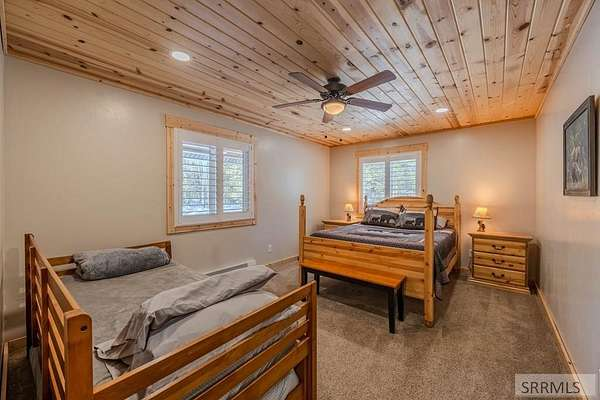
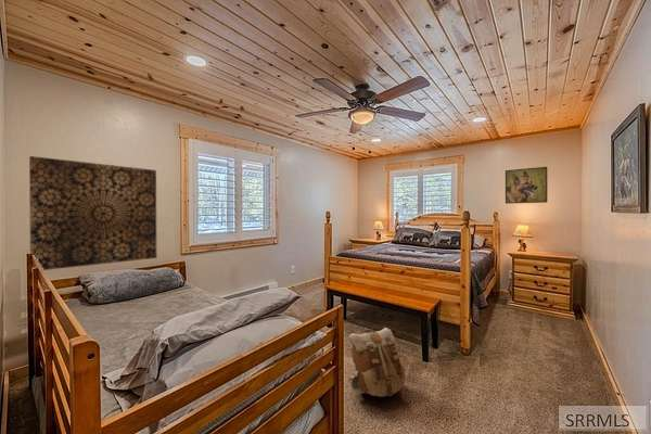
+ wall art (101, 214)
+ backpack (378, 362)
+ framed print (525, 186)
